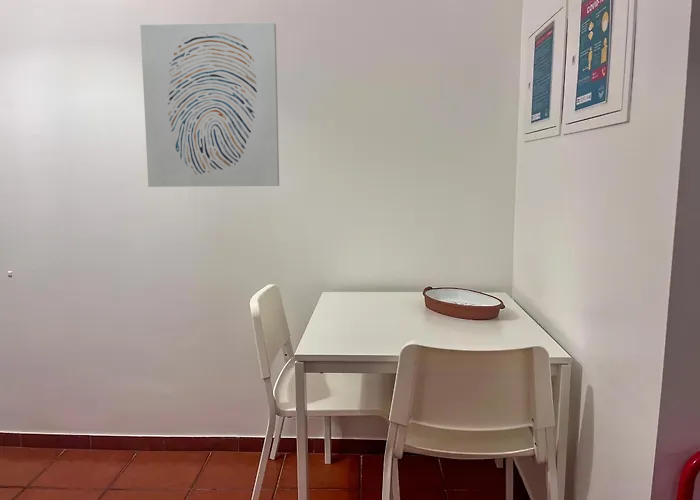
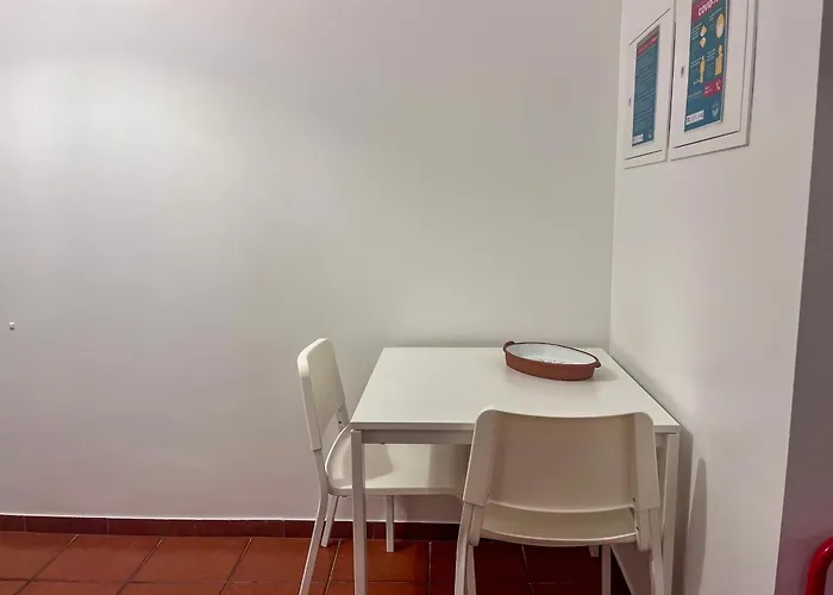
- wall art (211, 106)
